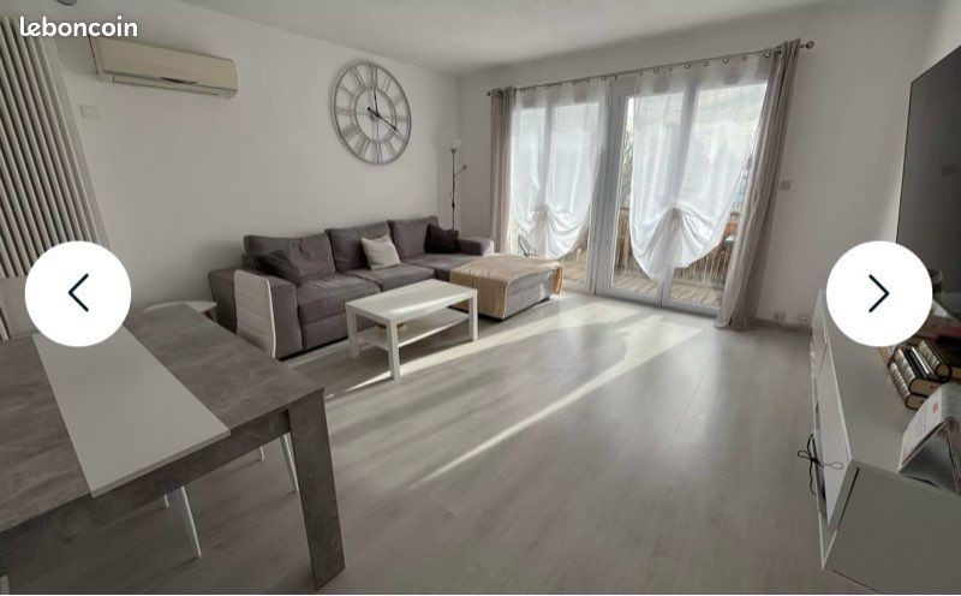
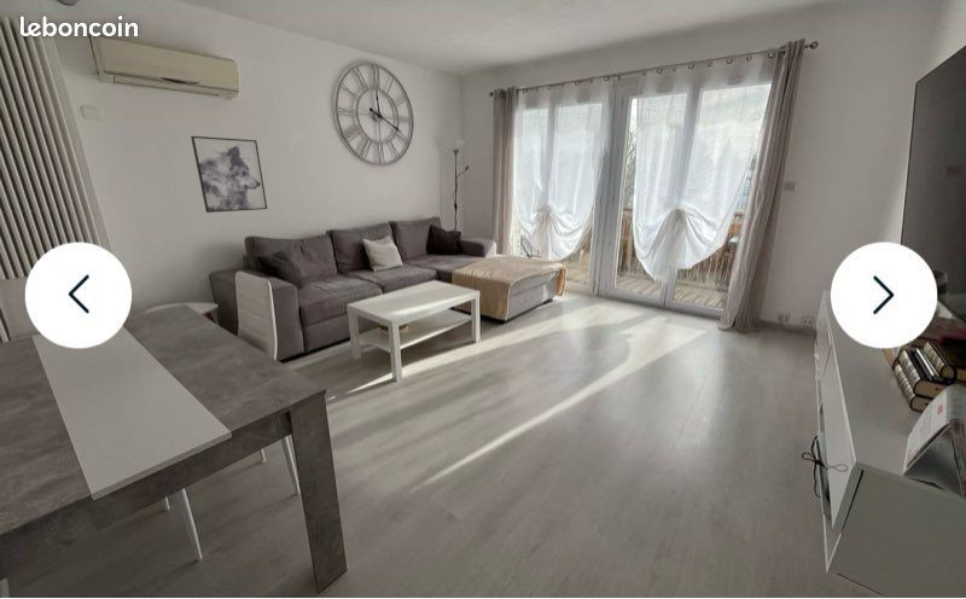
+ wall art (232, 175)
